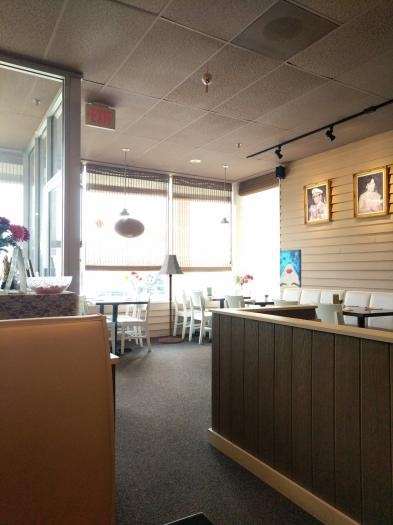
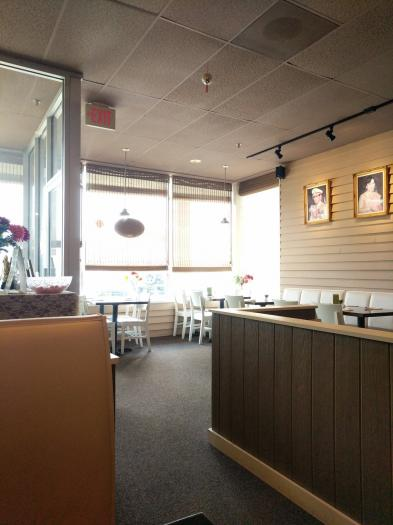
- floor lamp (170, 298)
- wall art (290, 268)
